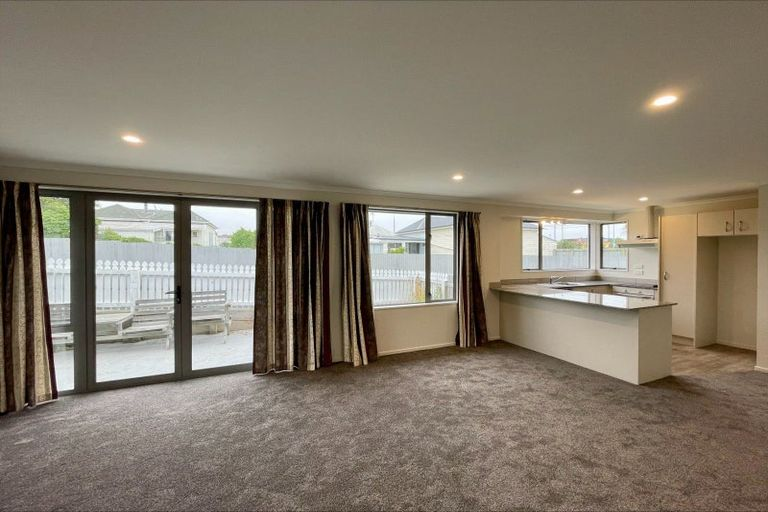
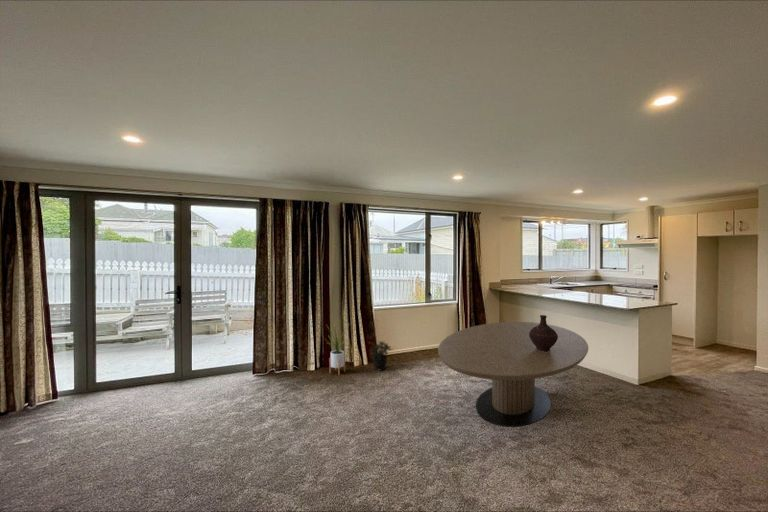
+ ceramic jug (543, 332)
+ house plant (337, 345)
+ dining table (513, 371)
+ potted plant (381, 354)
